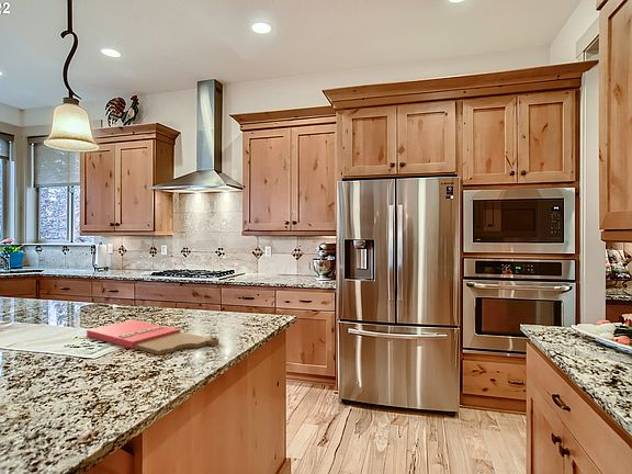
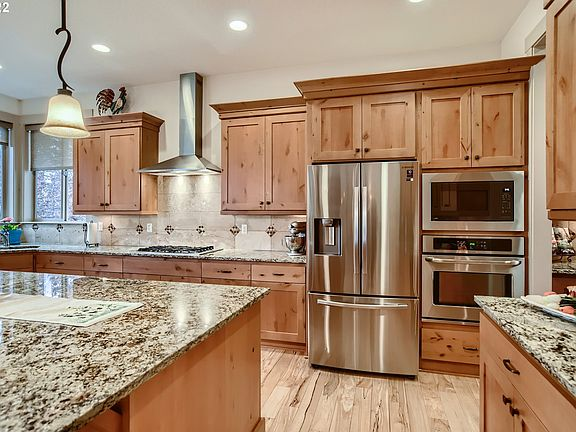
- cutting board (151, 335)
